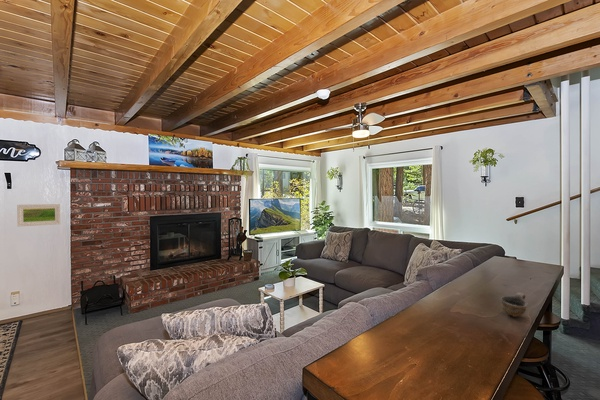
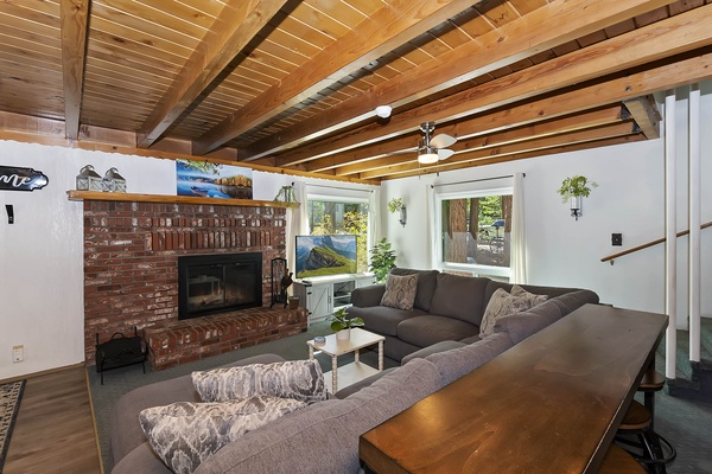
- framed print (39, 214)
- cup (515, 304)
